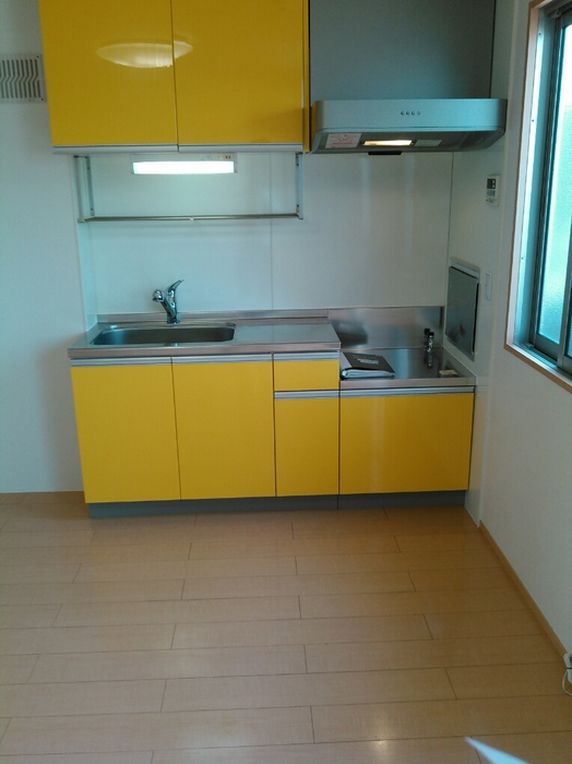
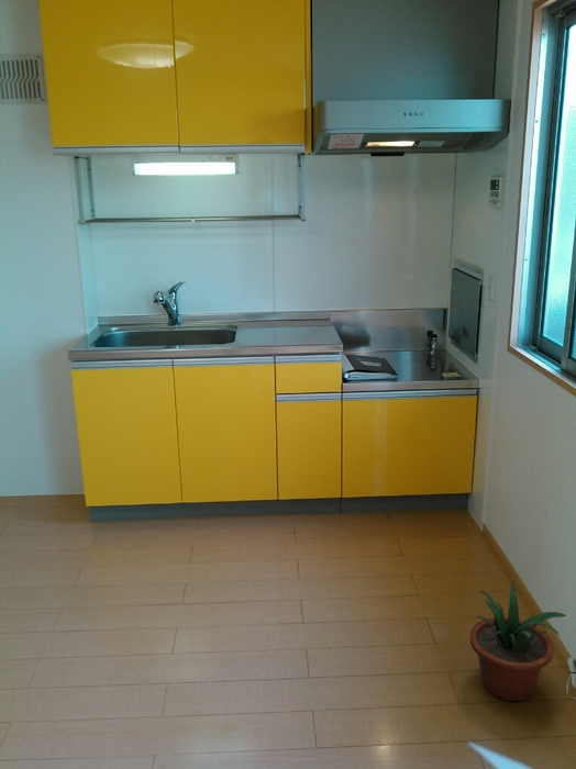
+ potted plant (518, 644)
